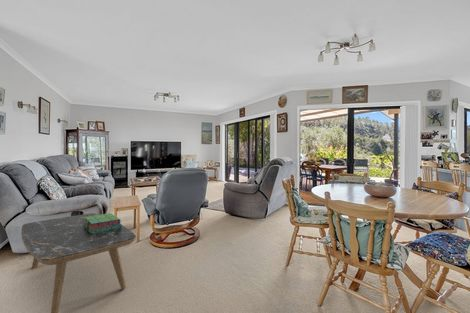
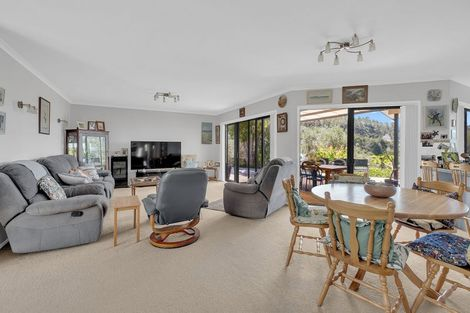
- coffee table (75, 253)
- stack of books (102, 222)
